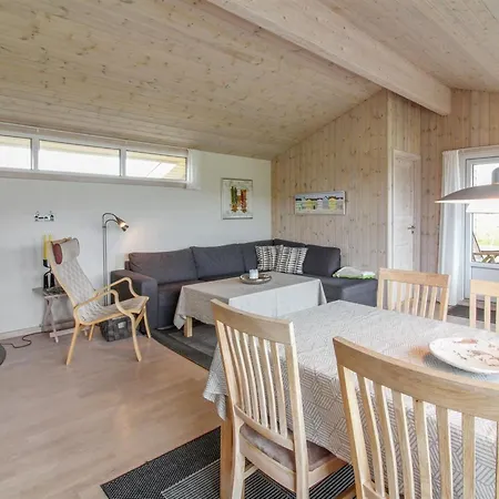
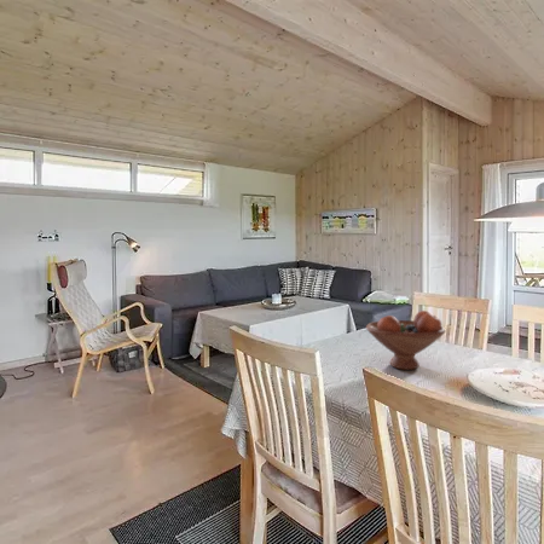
+ fruit bowl (404, 338)
